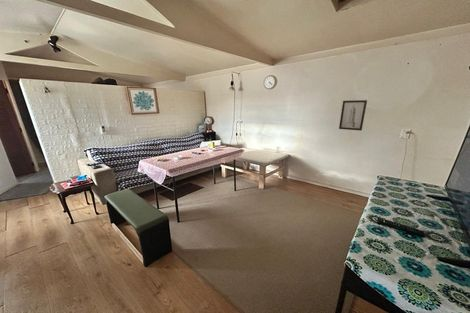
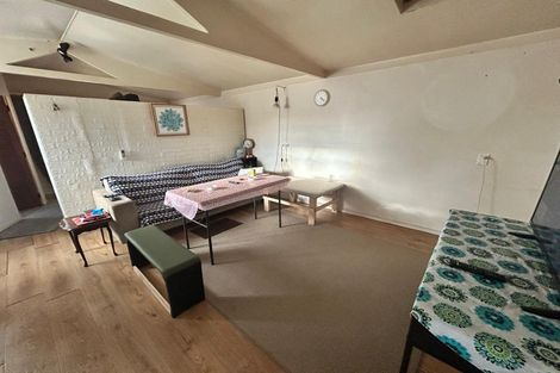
- wall art (352, 115)
